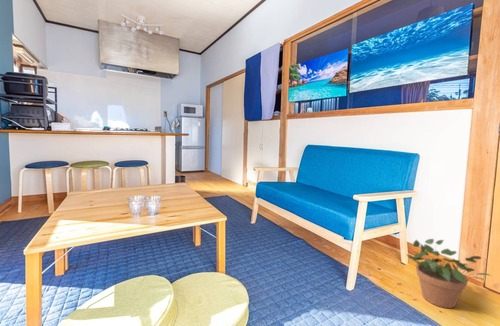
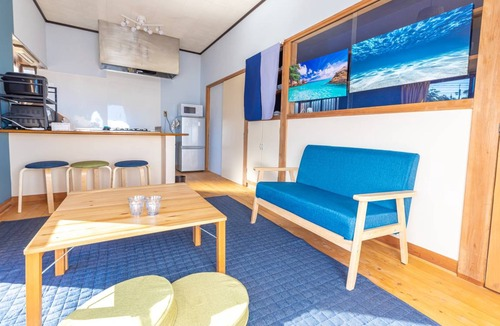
- potted plant (446, 274)
